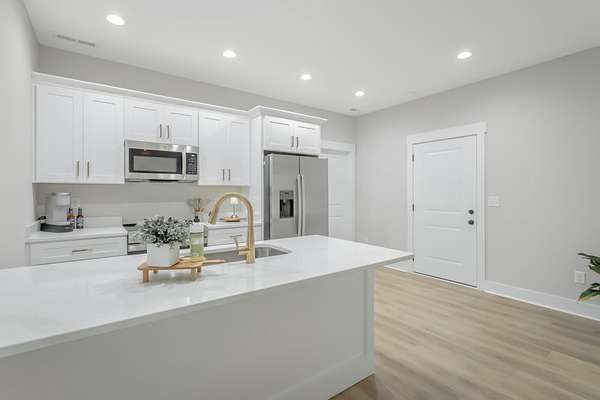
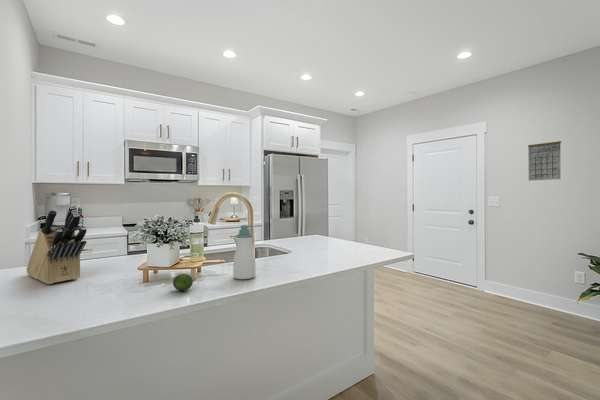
+ calendar (544, 157)
+ fruit (182, 282)
+ knife block (56, 242)
+ soap bottle (244, 251)
